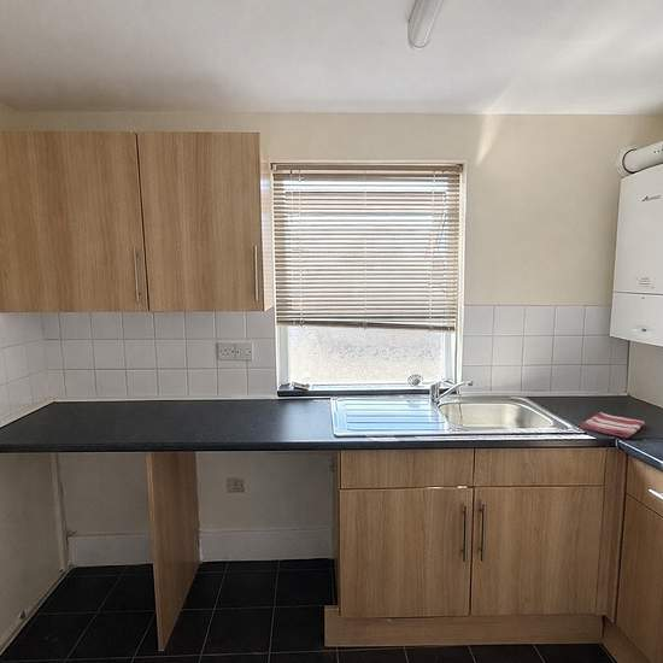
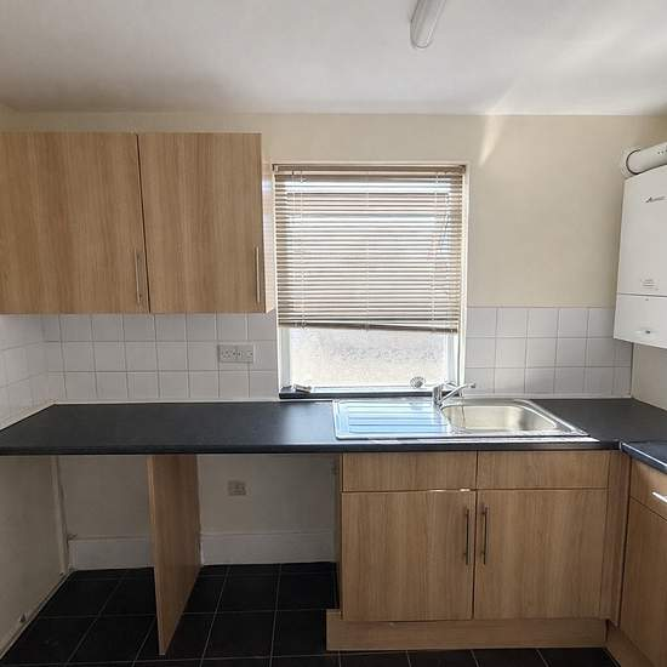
- dish towel (612, 423)
